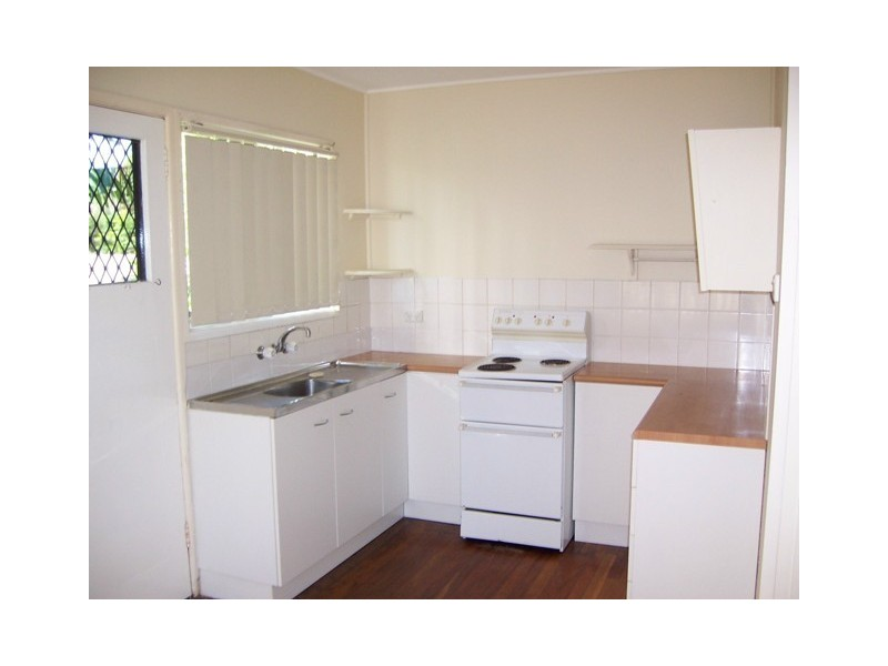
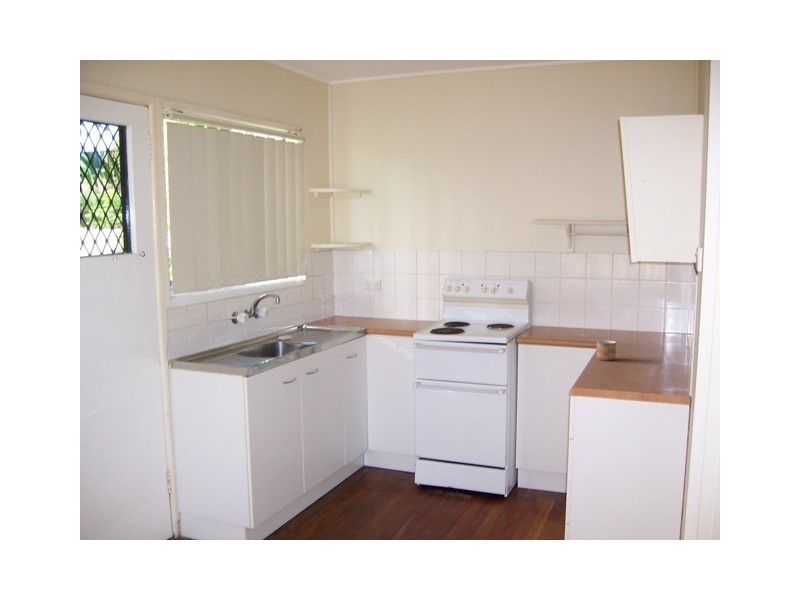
+ mug (605, 350)
